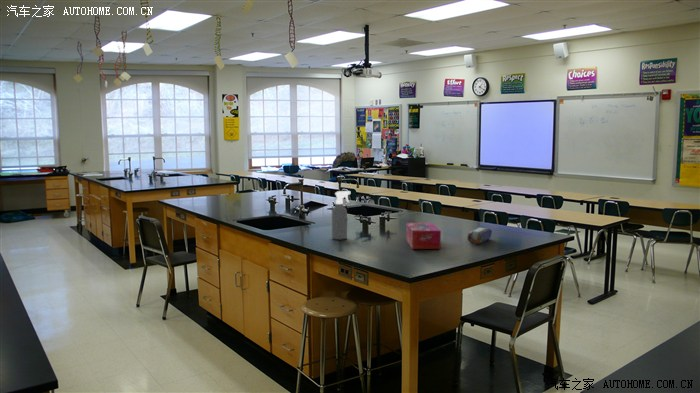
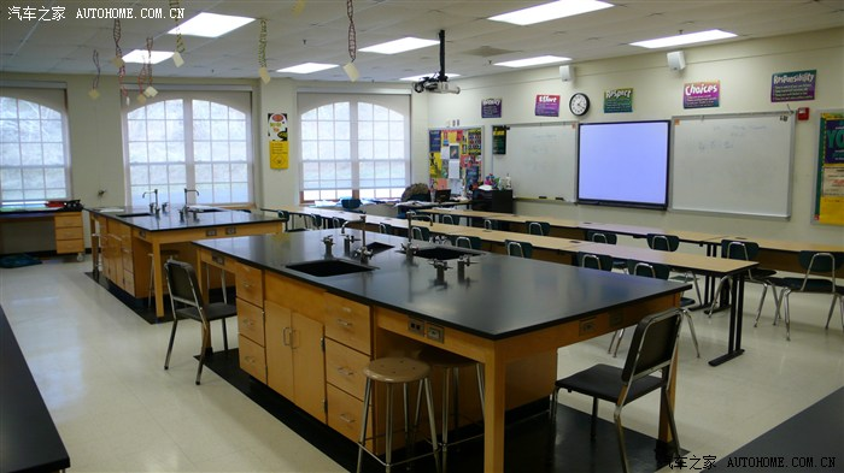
- tissue box (422, 235)
- spray bottle (341, 214)
- pencil case (479, 235)
